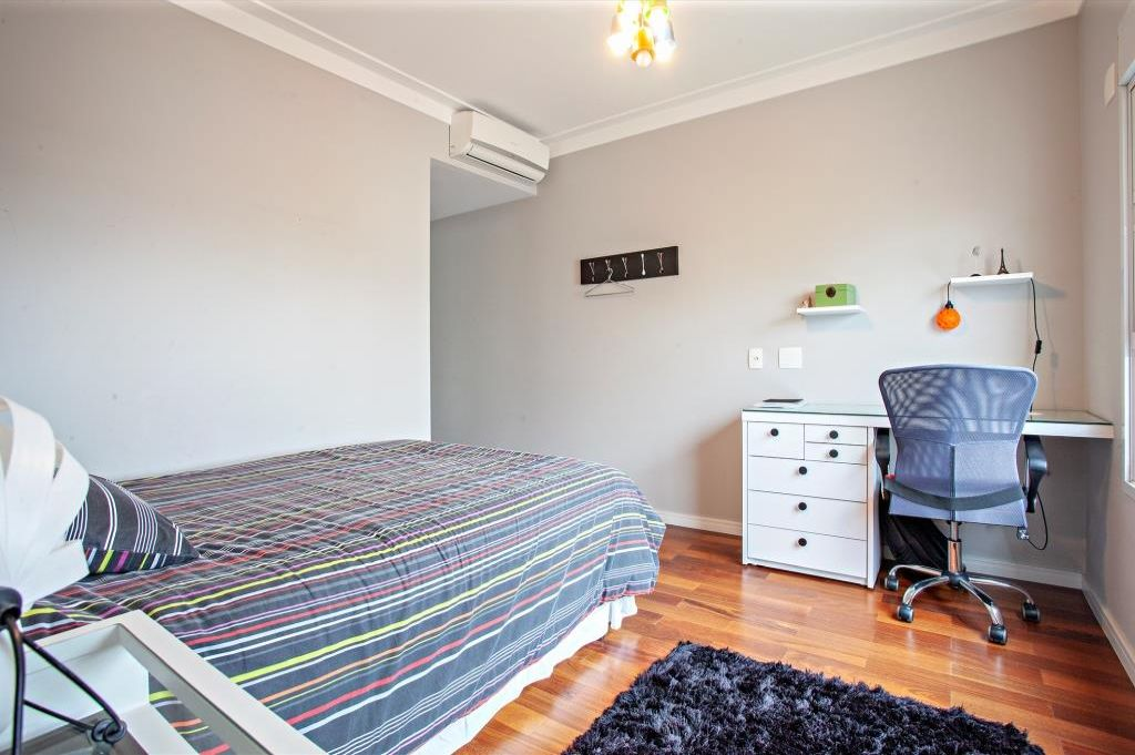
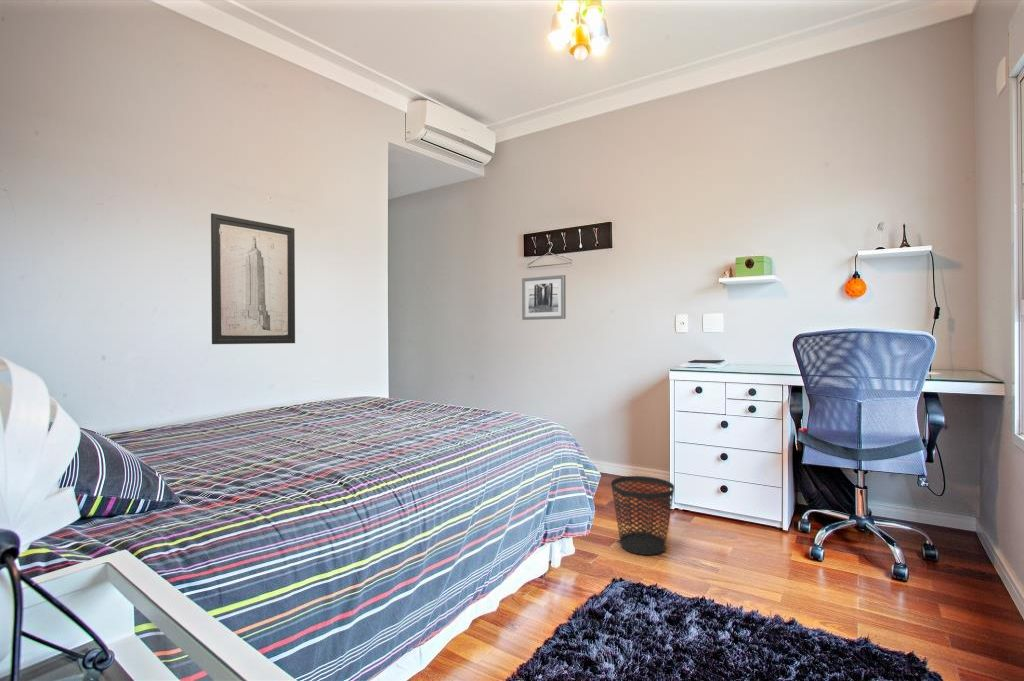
+ wall art (255, 282)
+ wall art (543, 298)
+ wastebasket (642, 515)
